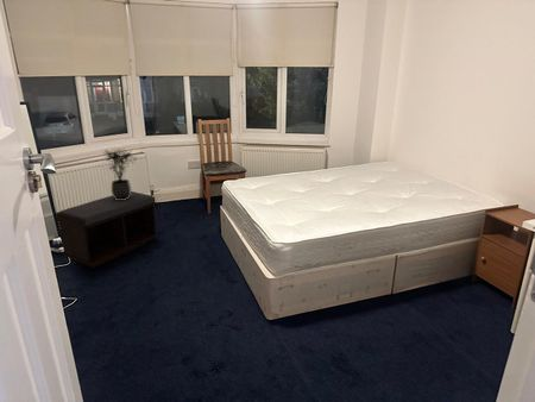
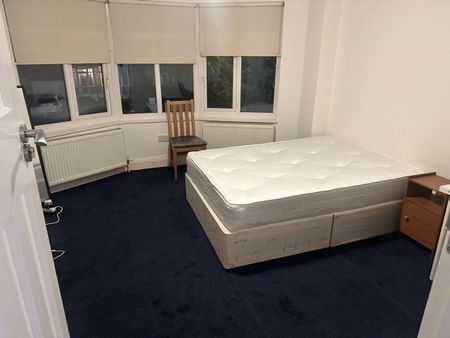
- potted plant (120, 172)
- bench (111, 226)
